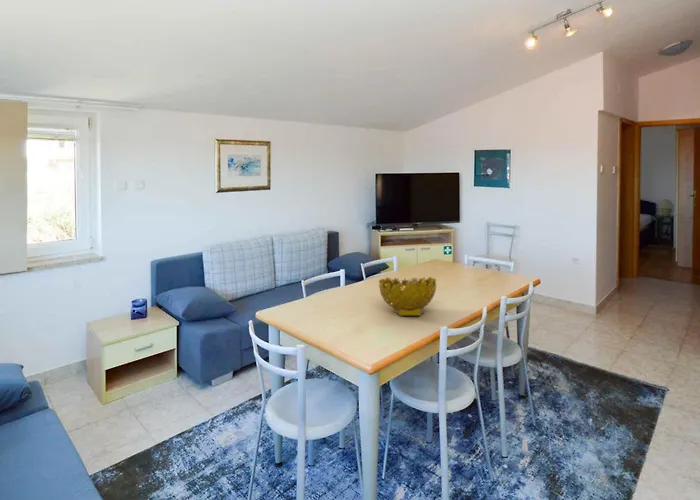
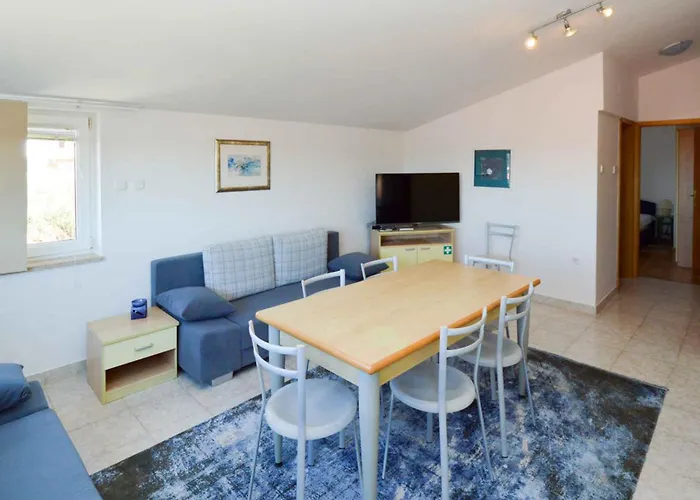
- decorative bowl (407, 295)
